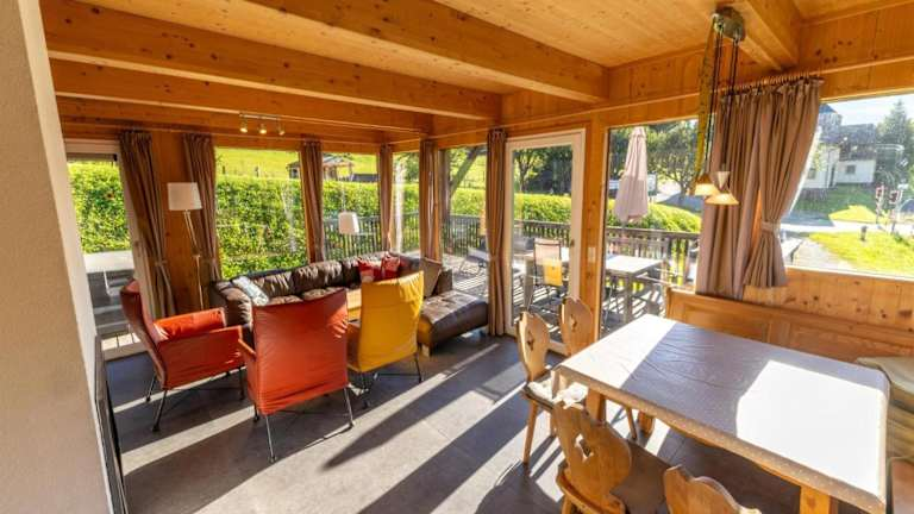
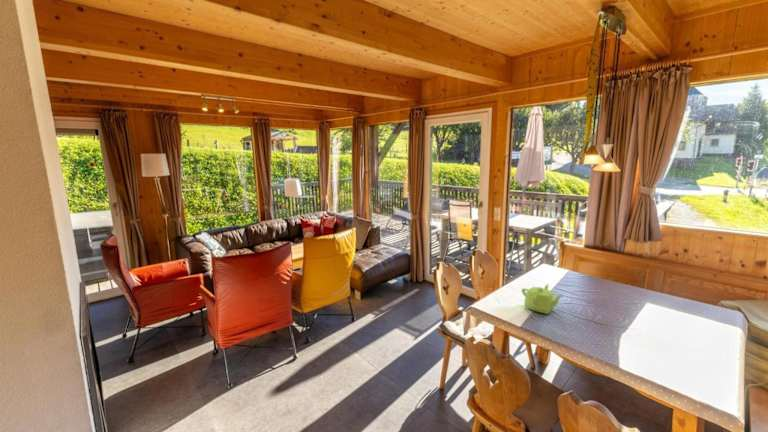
+ teapot (542, 298)
